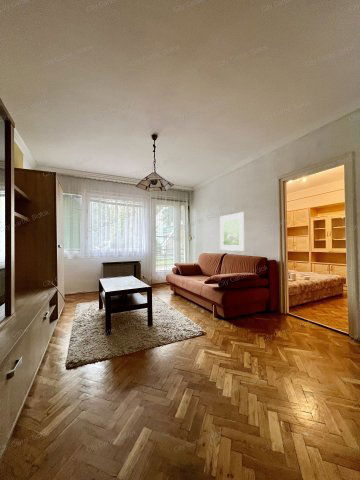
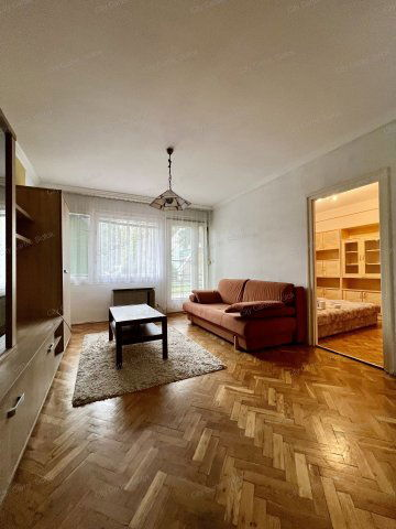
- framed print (231, 232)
